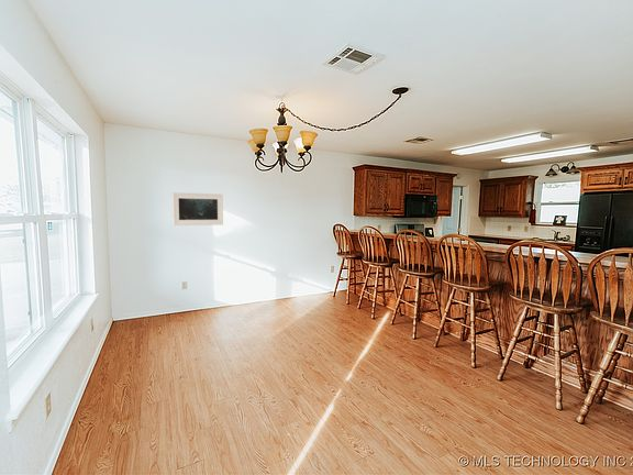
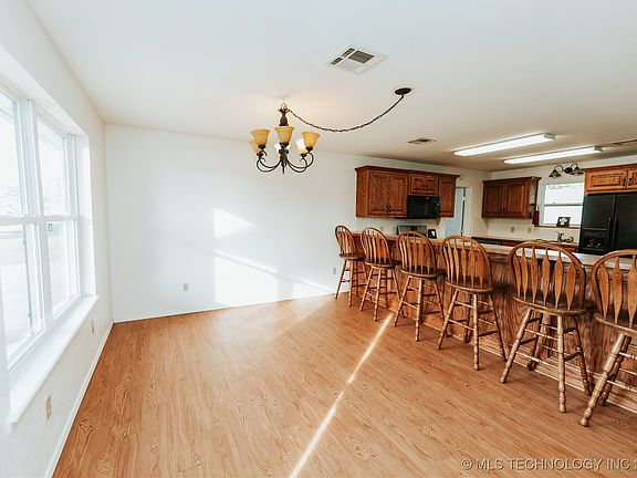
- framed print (198, 209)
